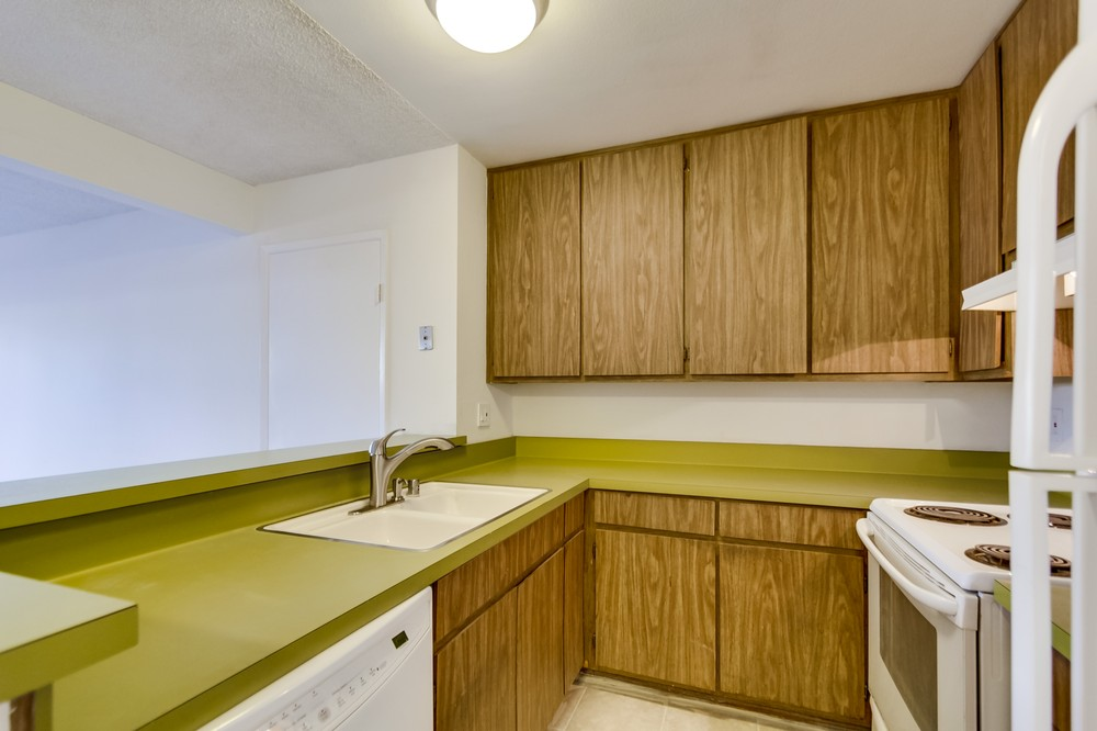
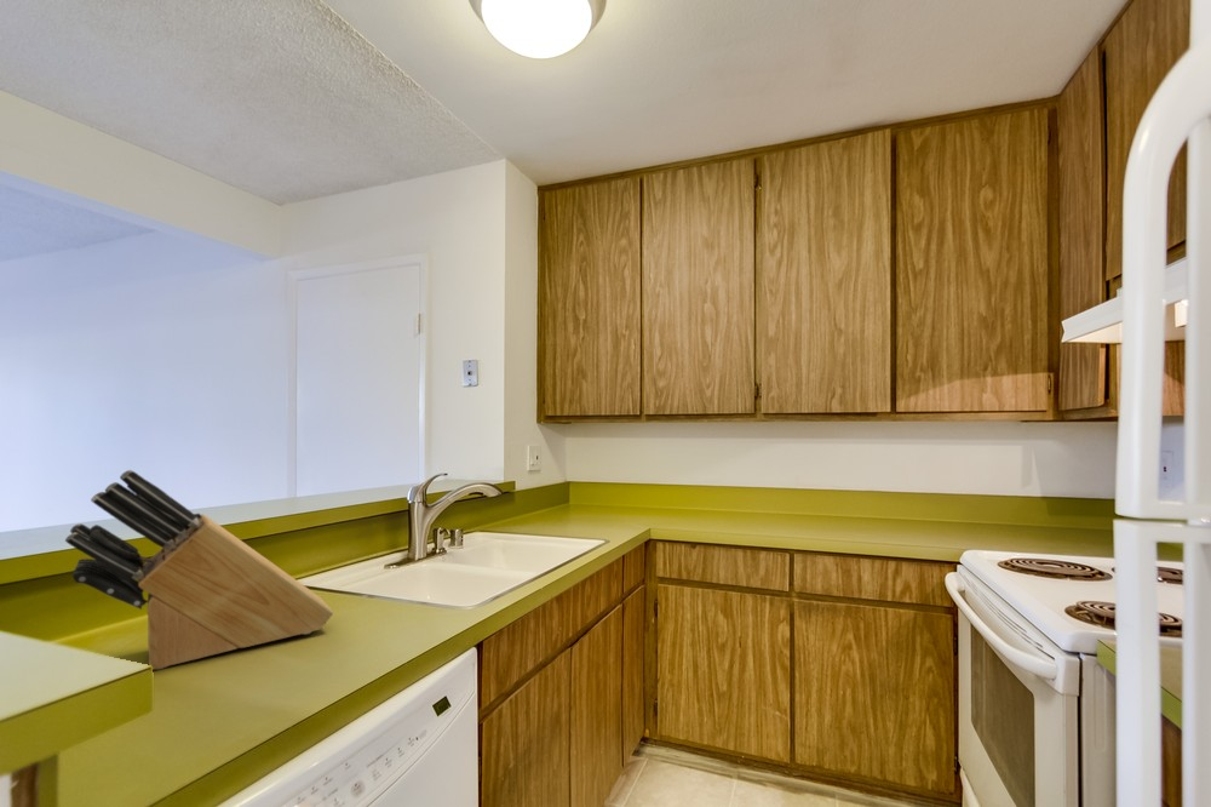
+ knife block (212, 555)
